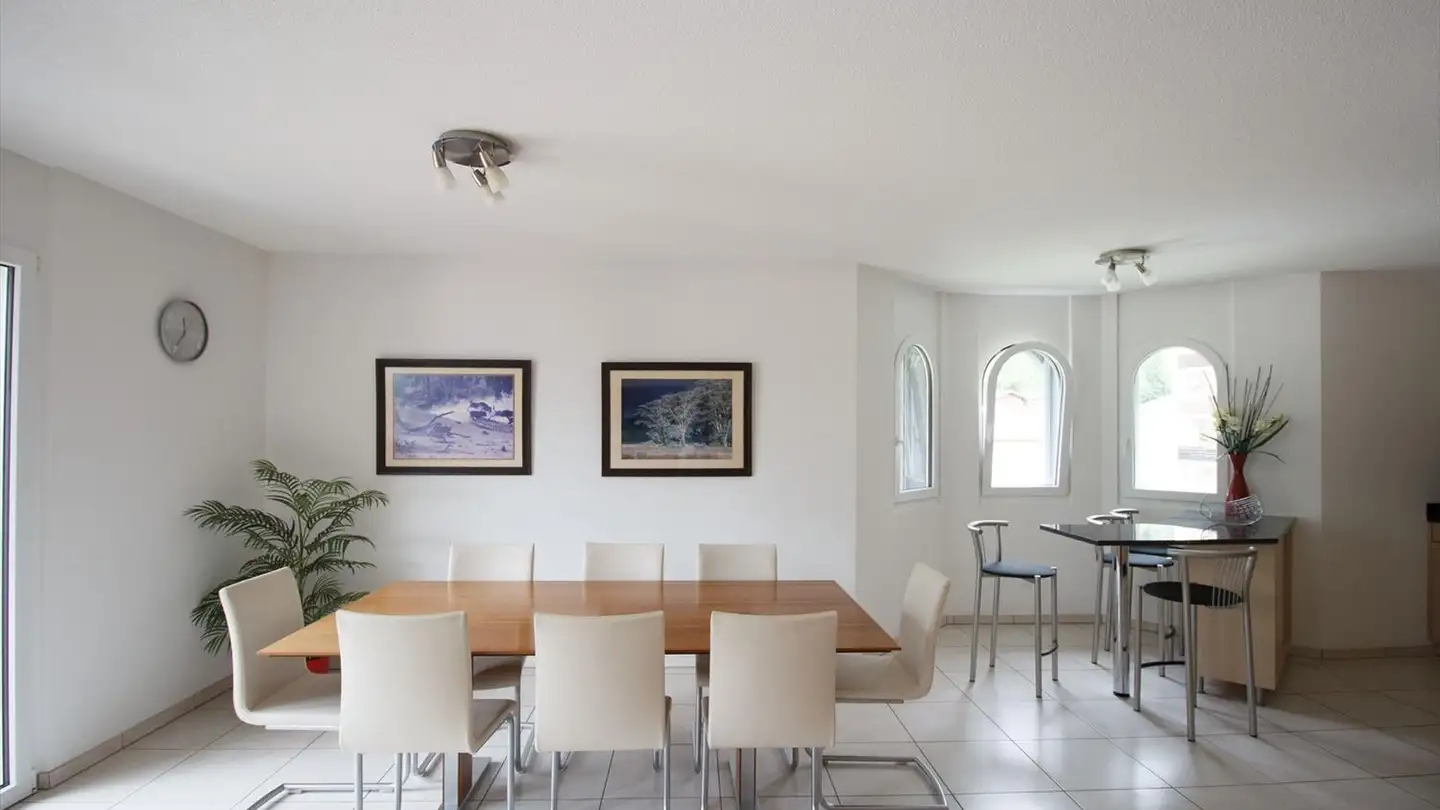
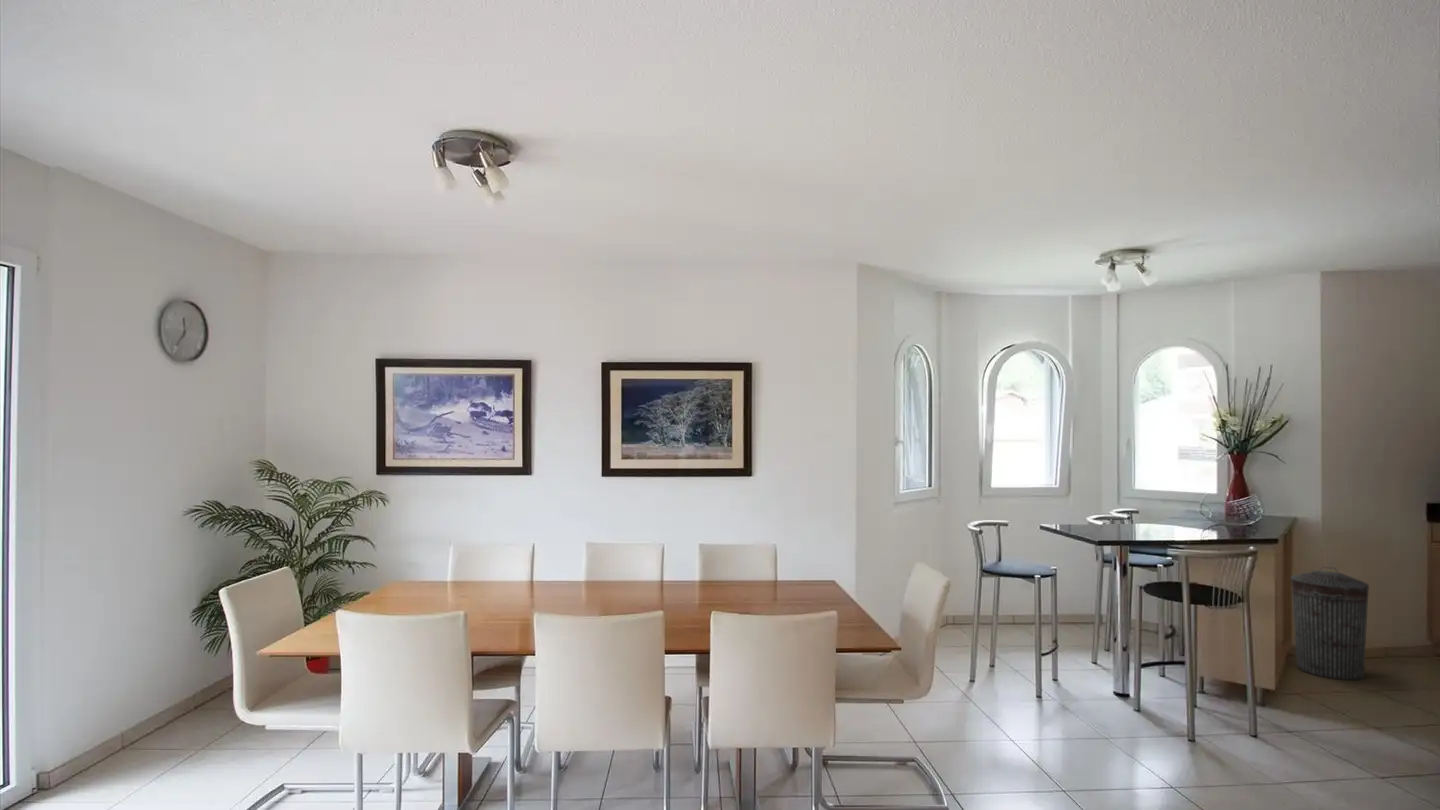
+ trash can (1329, 619)
